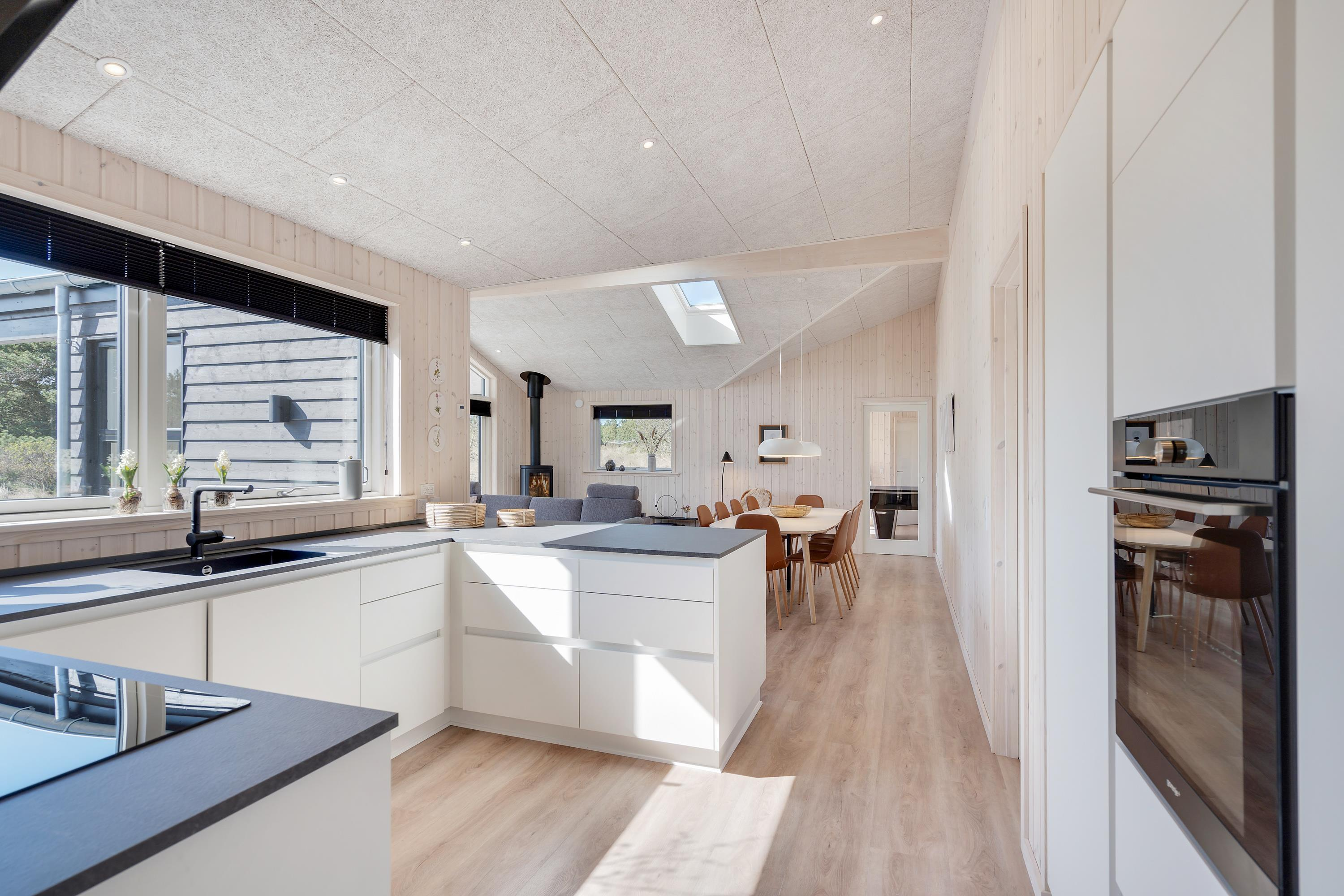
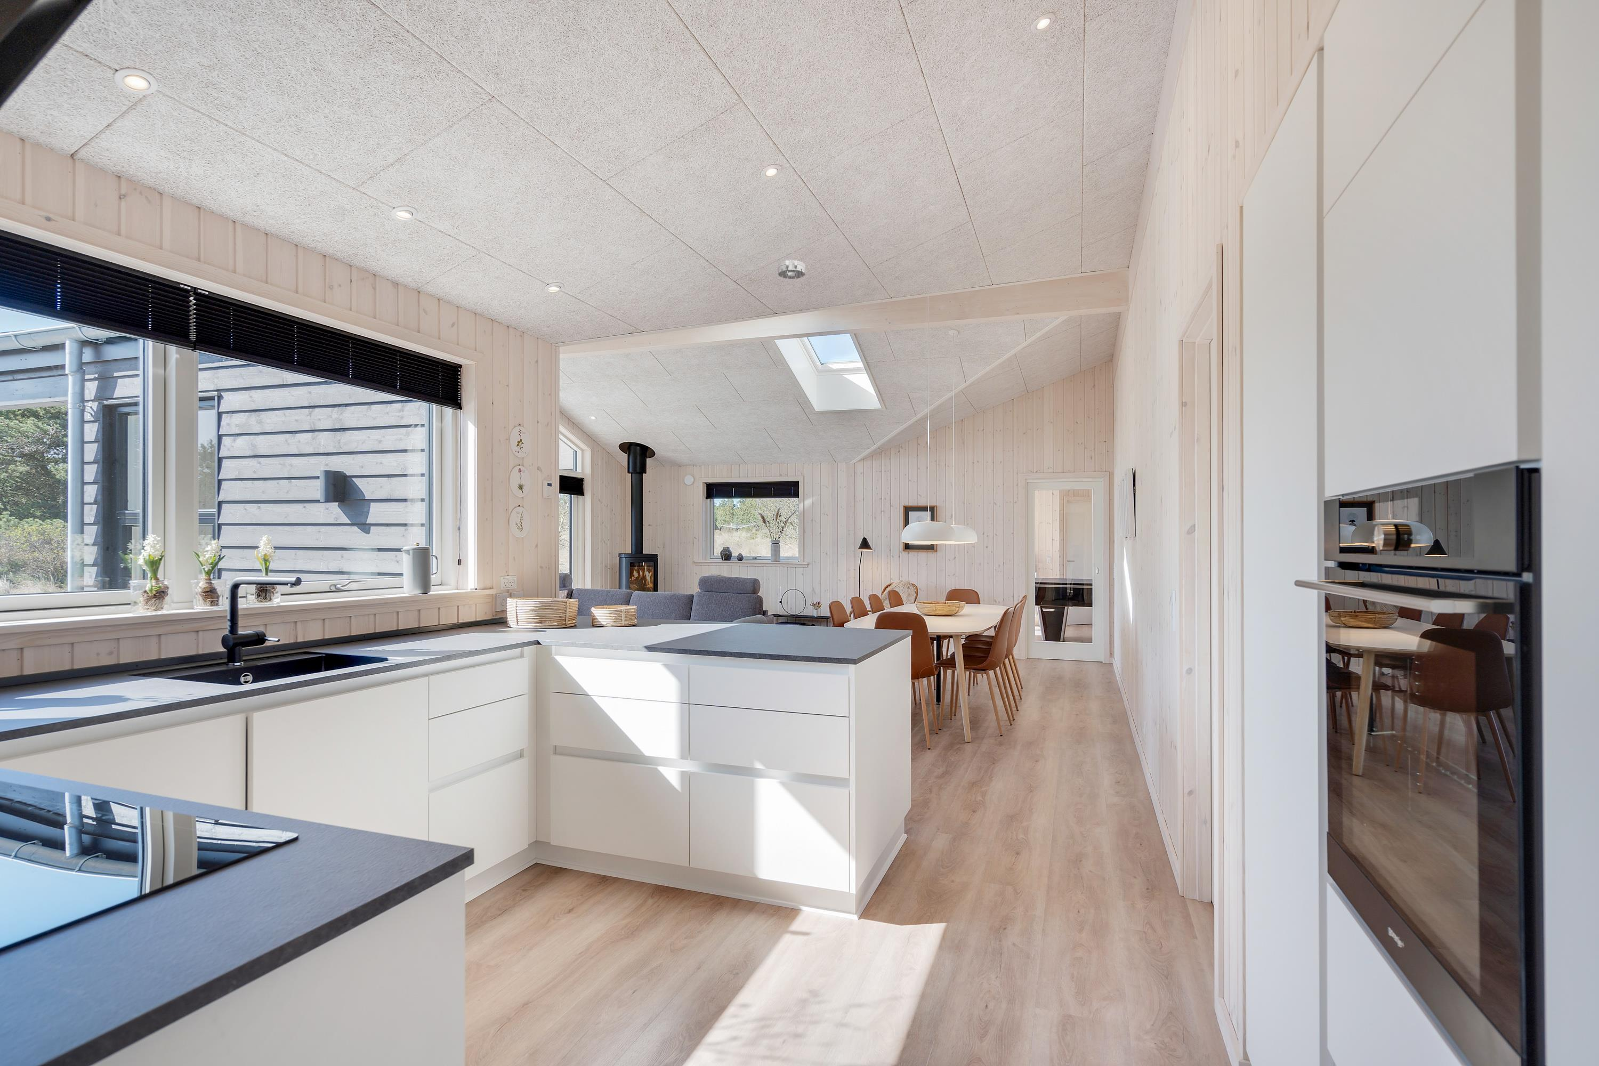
+ smoke detector (791, 269)
